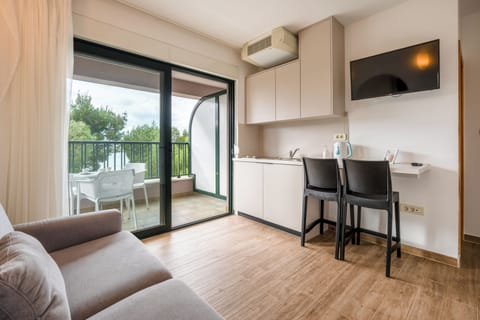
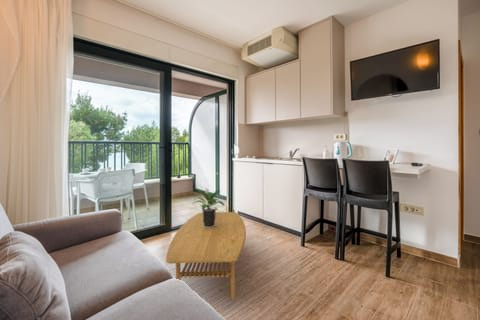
+ coffee table (212, 248)
+ potted plant (209, 206)
